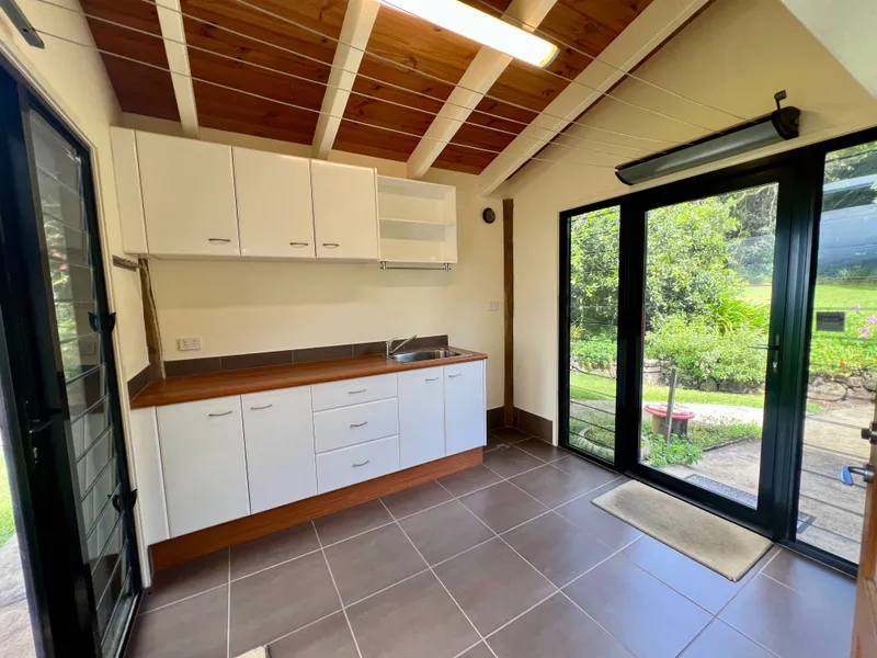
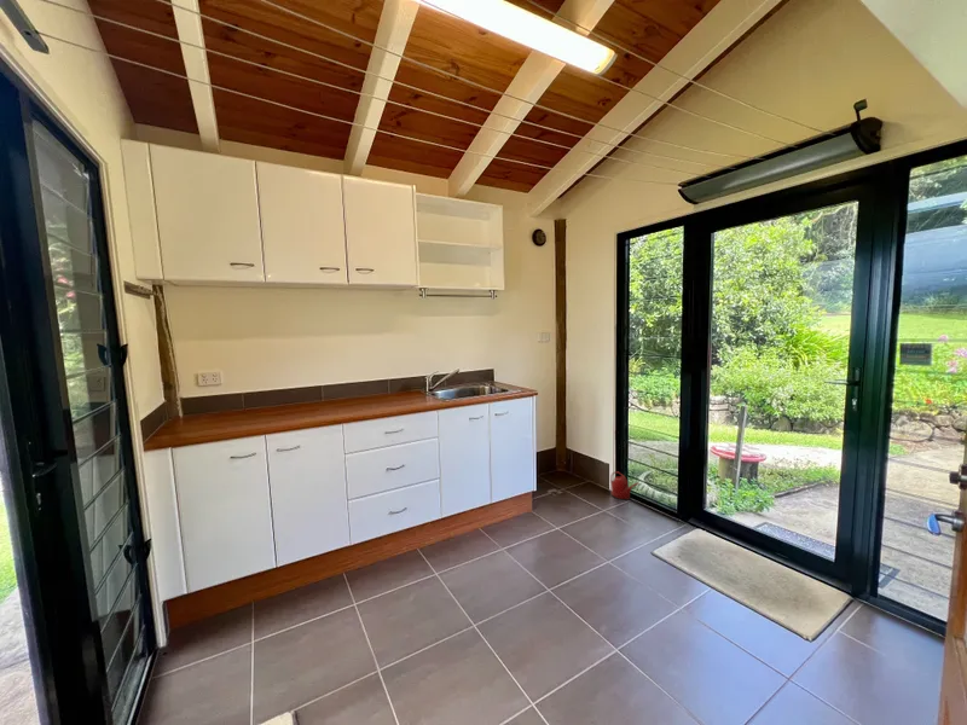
+ watering can (625, 486)
